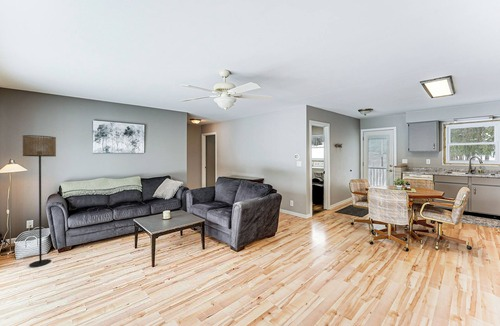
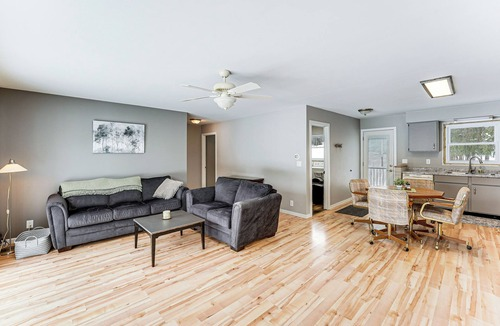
- floor lamp (40, 200)
